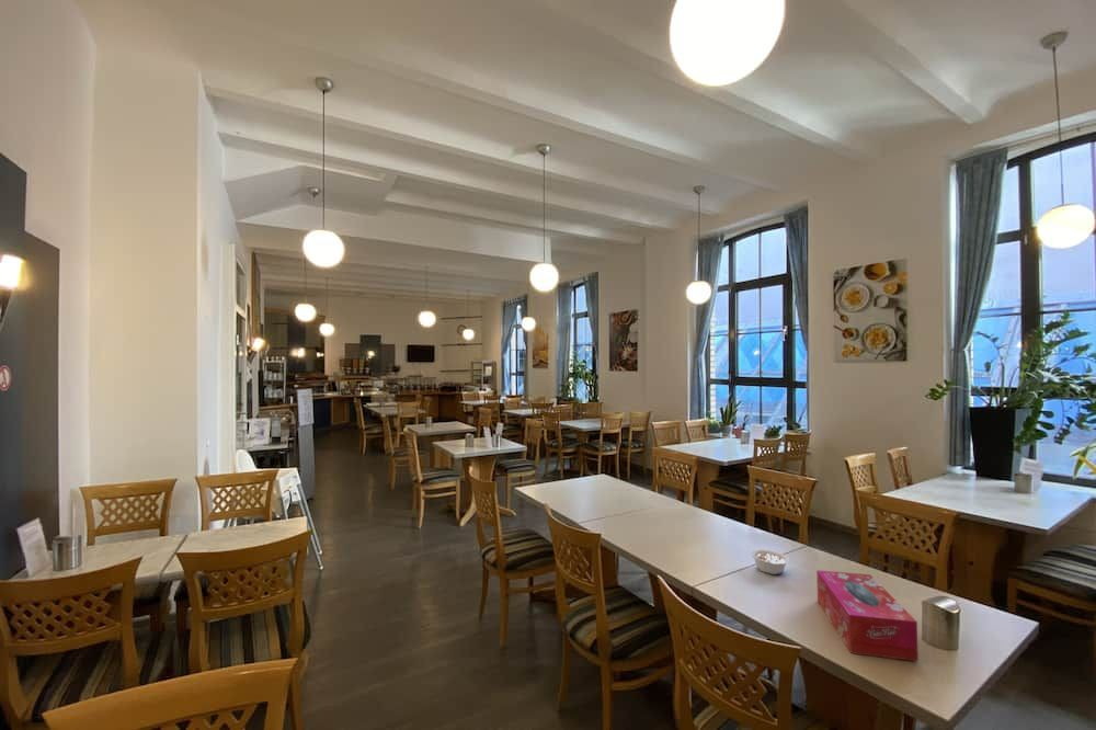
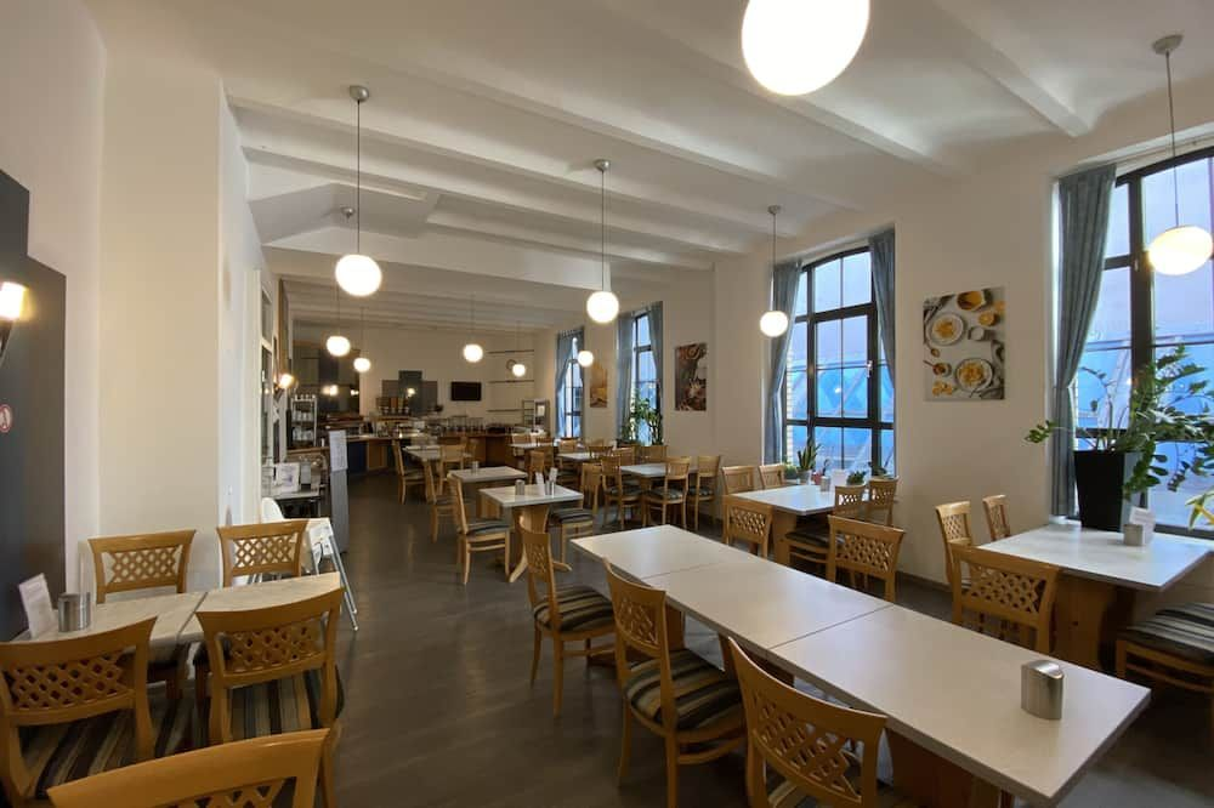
- legume (770, 561)
- tissue box (861, 609)
